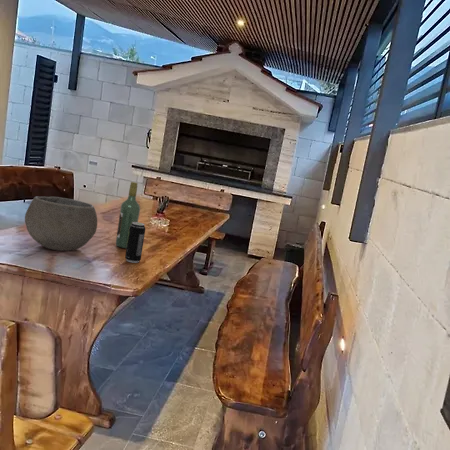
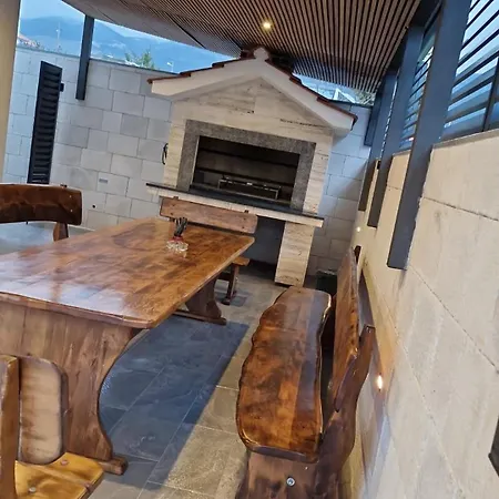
- bowl (61, 223)
- beverage can (135, 242)
- wine bottle (129, 214)
